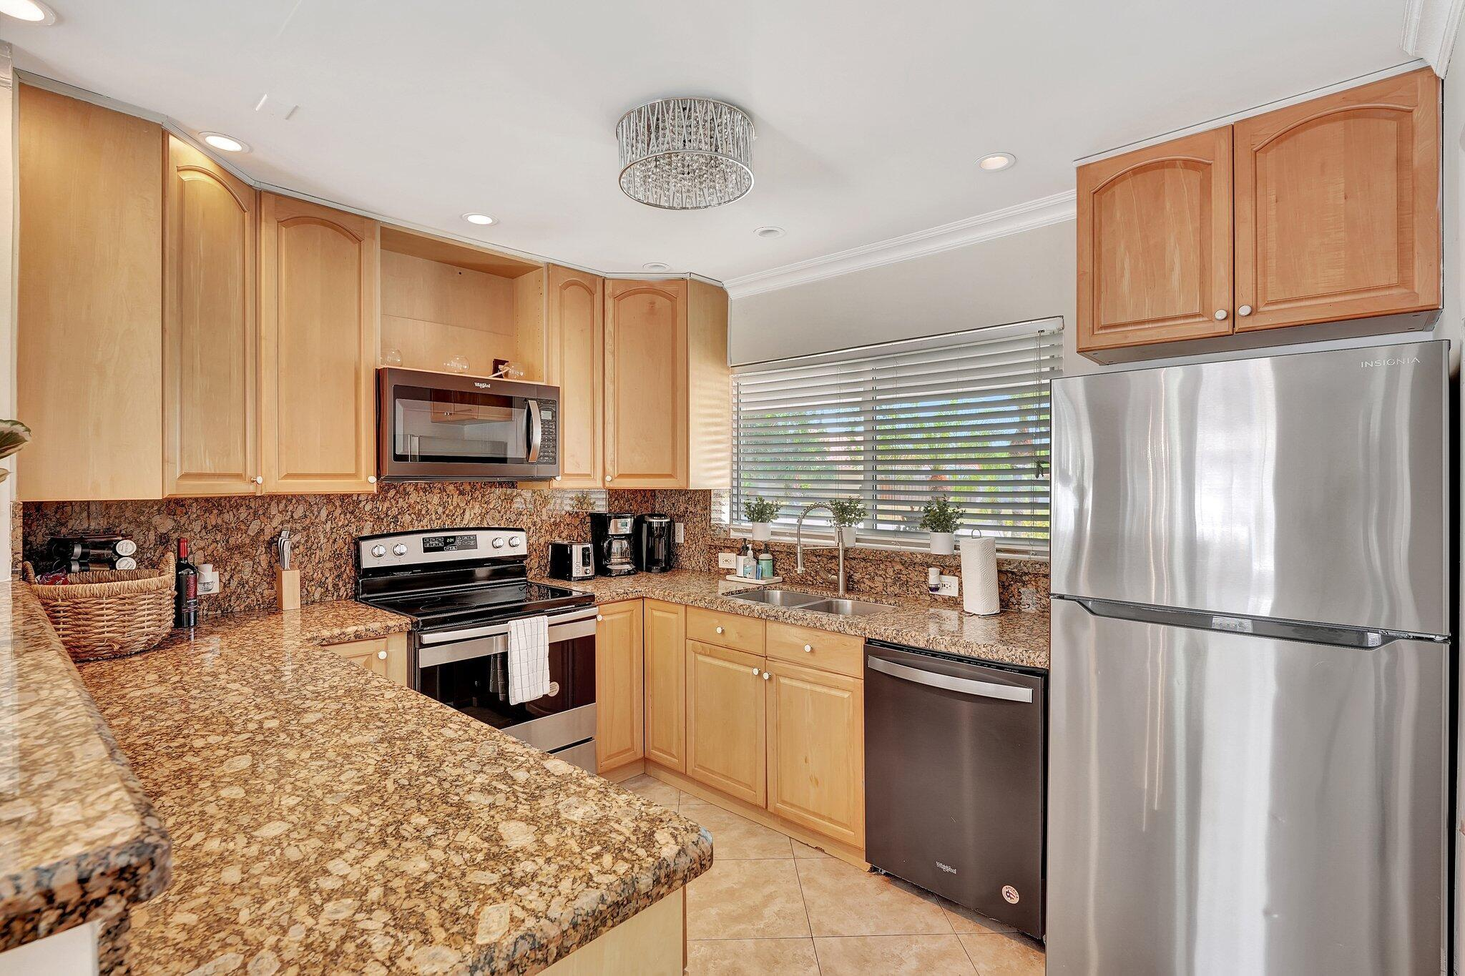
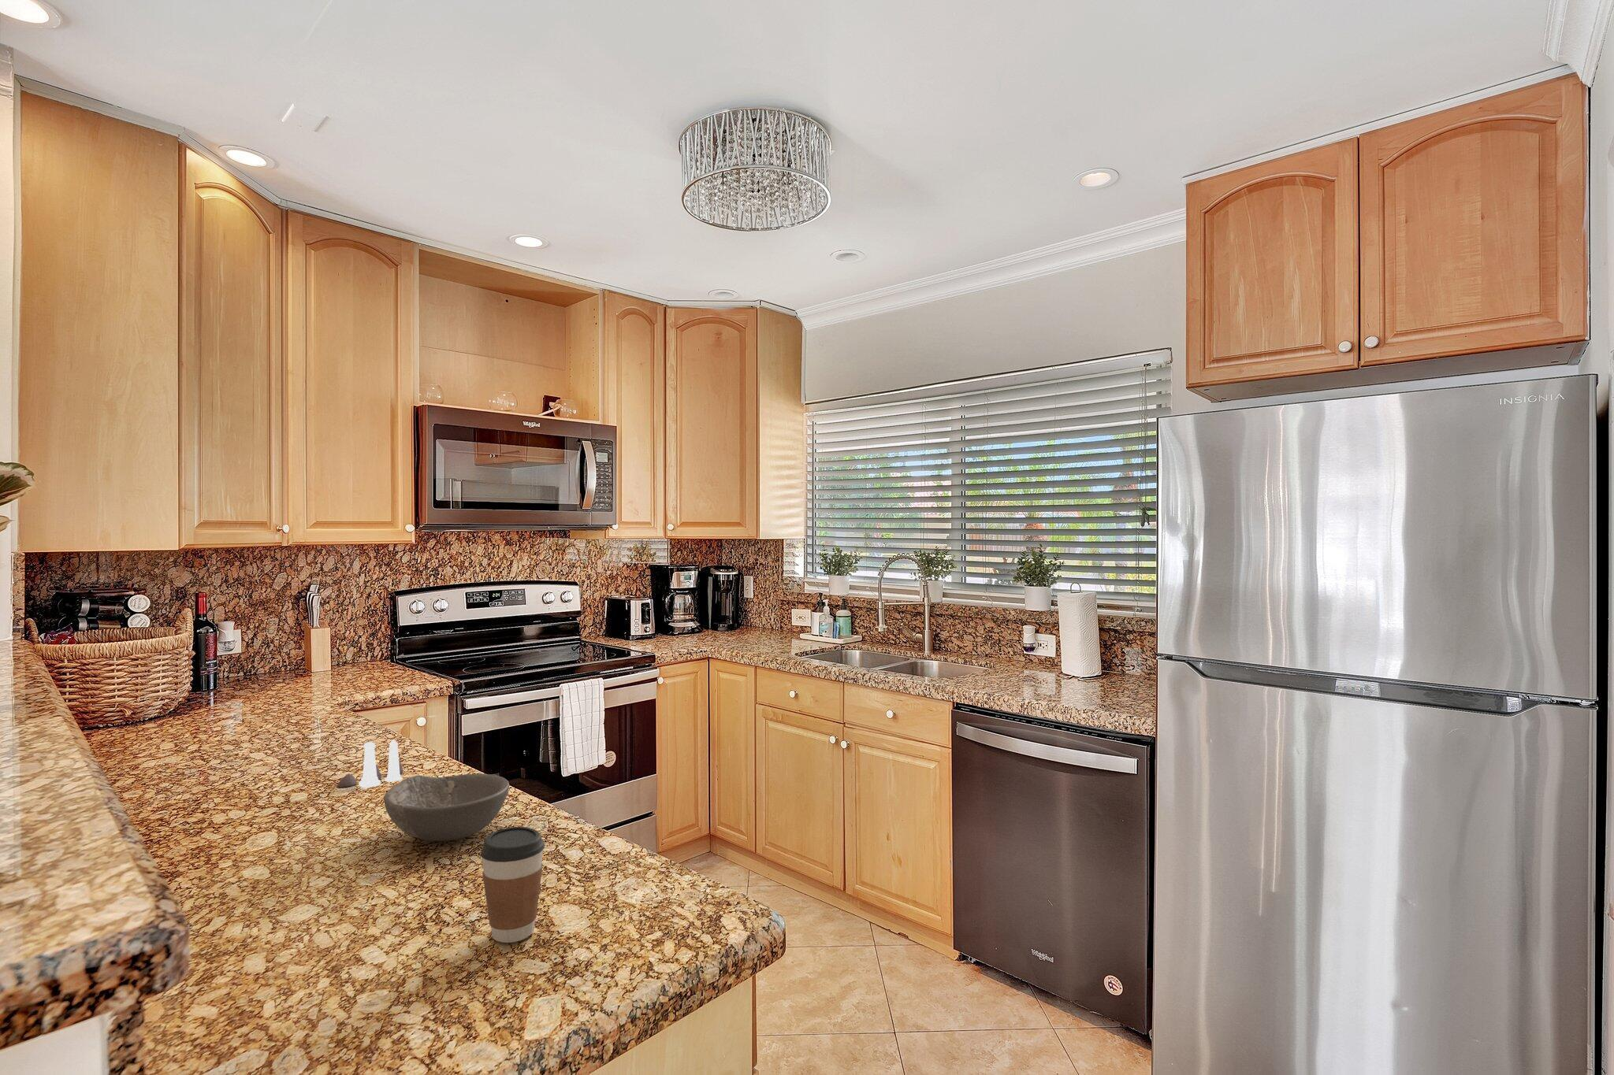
+ coffee cup (514, 884)
+ bowl (449, 809)
+ salt and pepper shaker set (374, 759)
